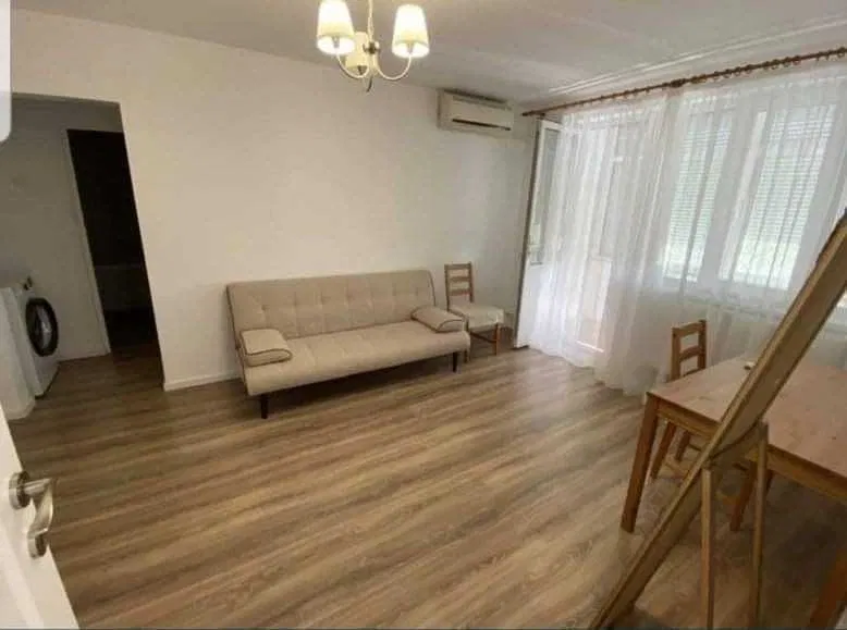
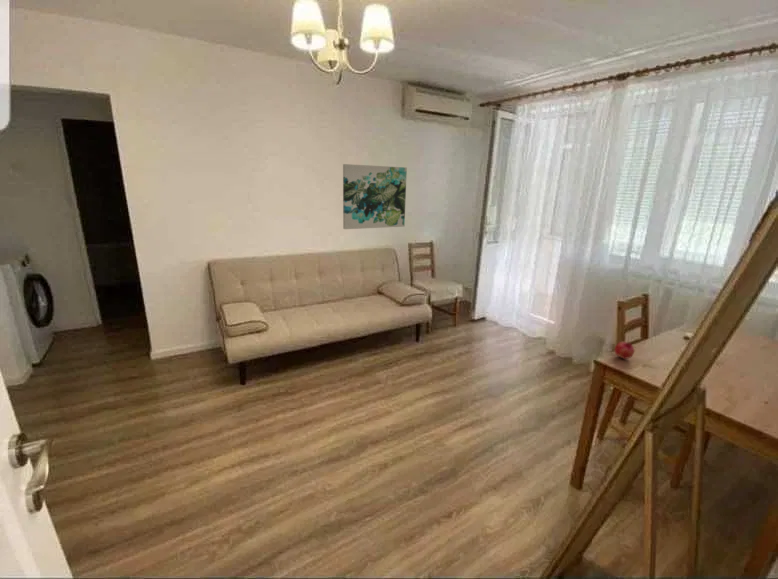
+ fruit (624, 349)
+ wall art (375, 197)
